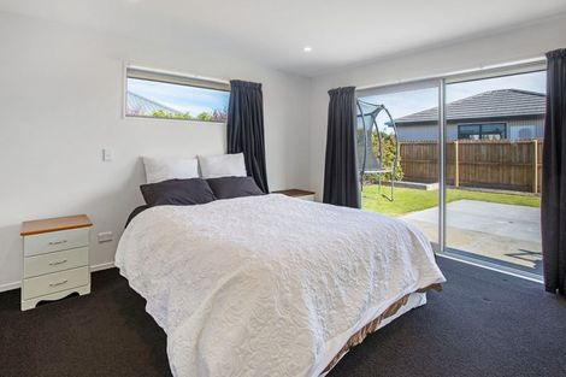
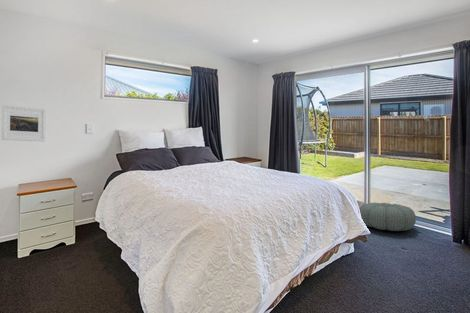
+ pouf (386, 215)
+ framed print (24, 124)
